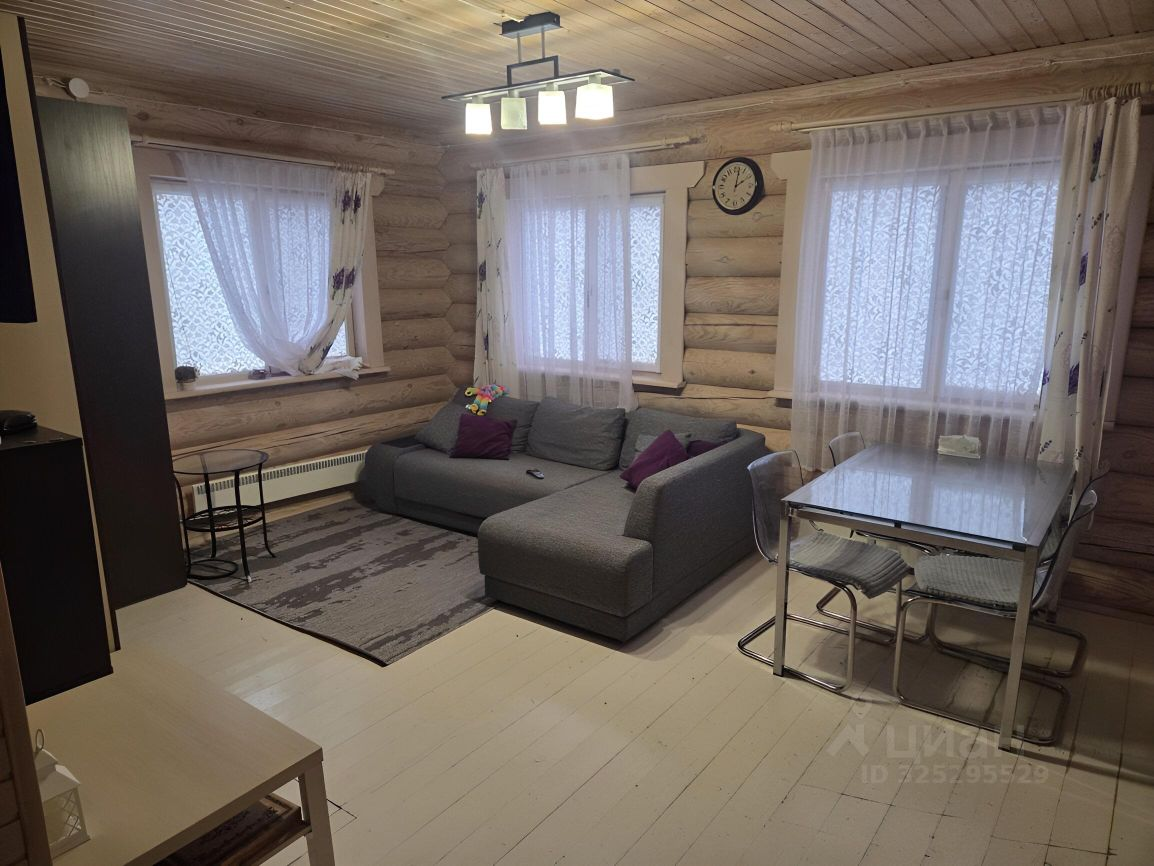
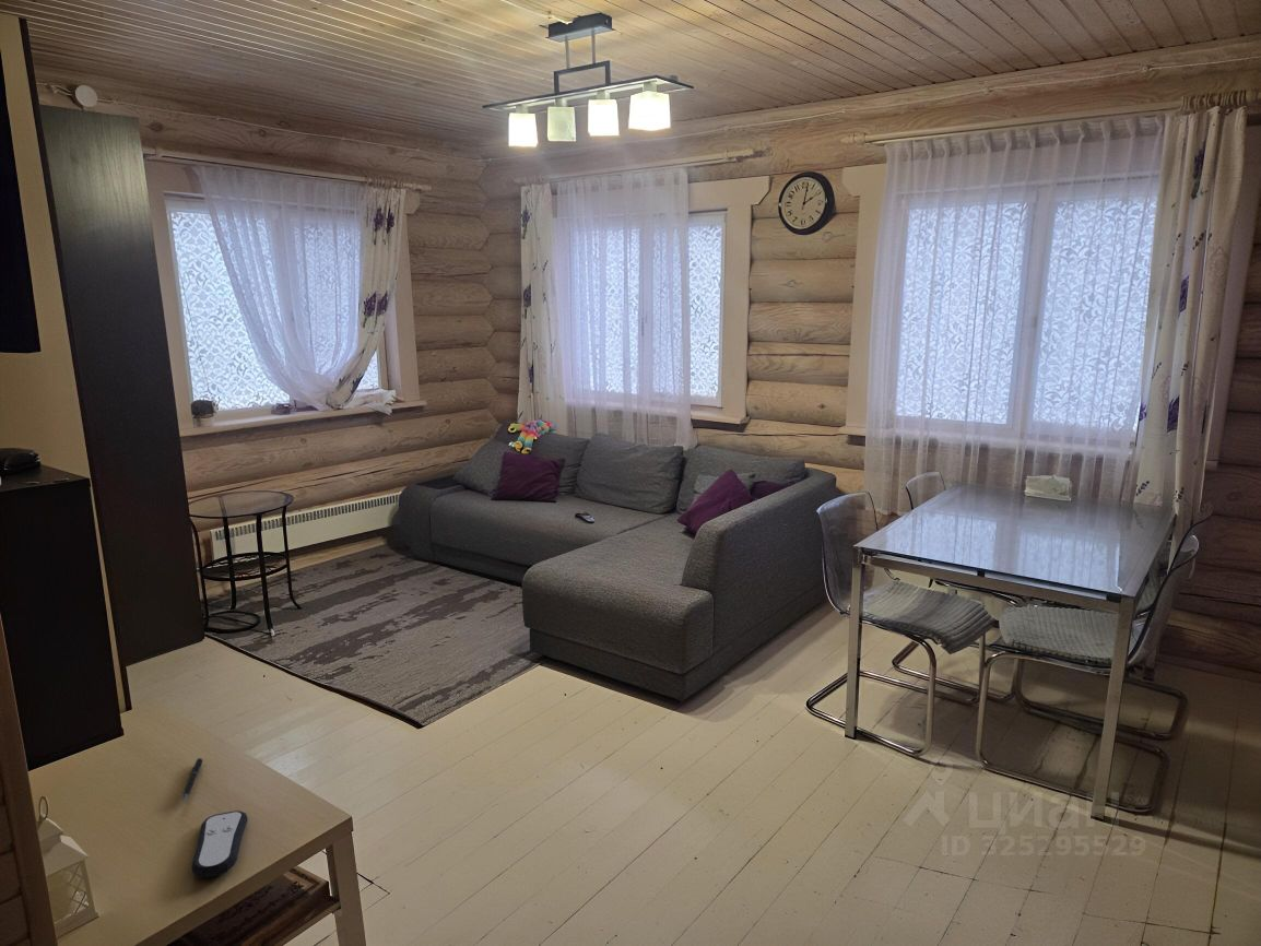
+ pen (191, 779)
+ remote control (219, 842)
